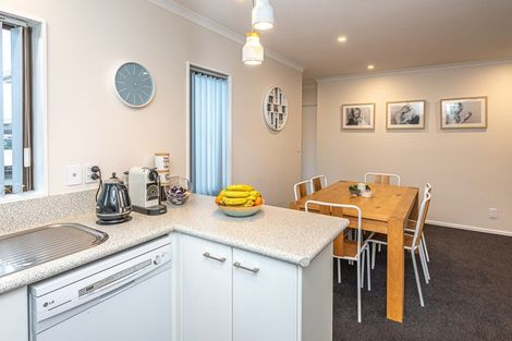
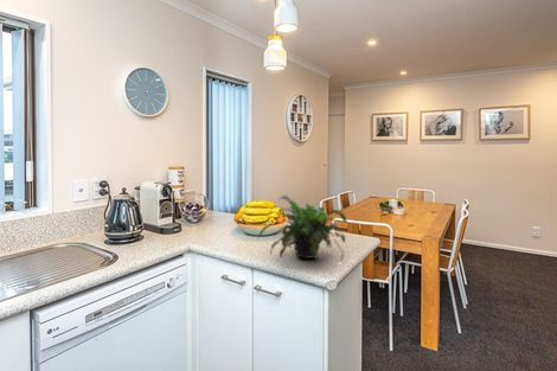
+ potted plant (303, 226)
